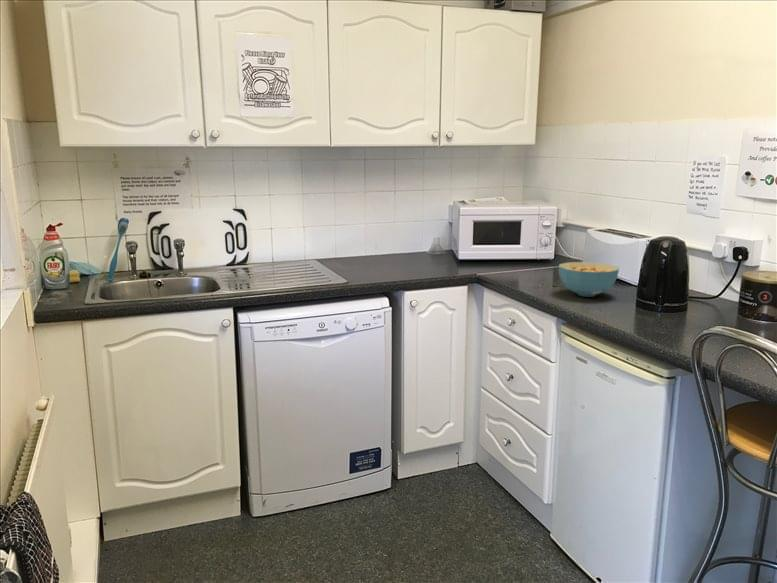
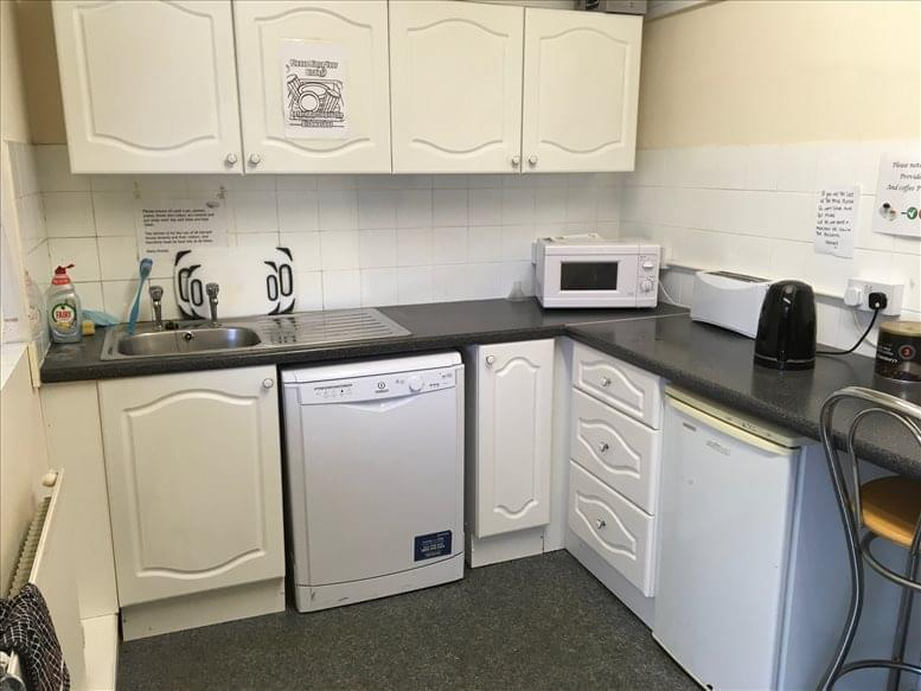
- cereal bowl (587, 280)
